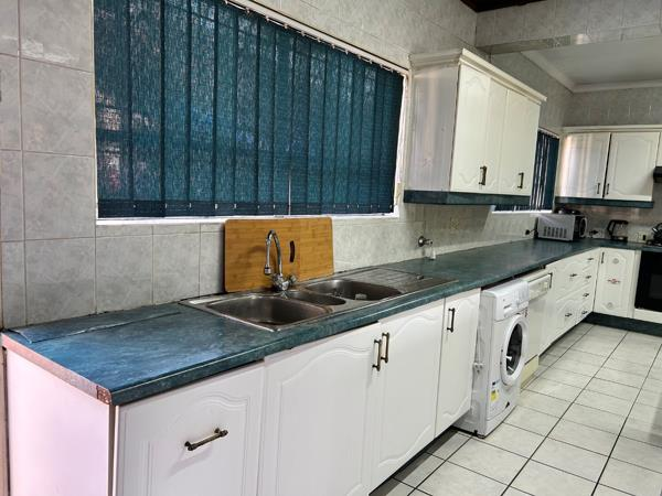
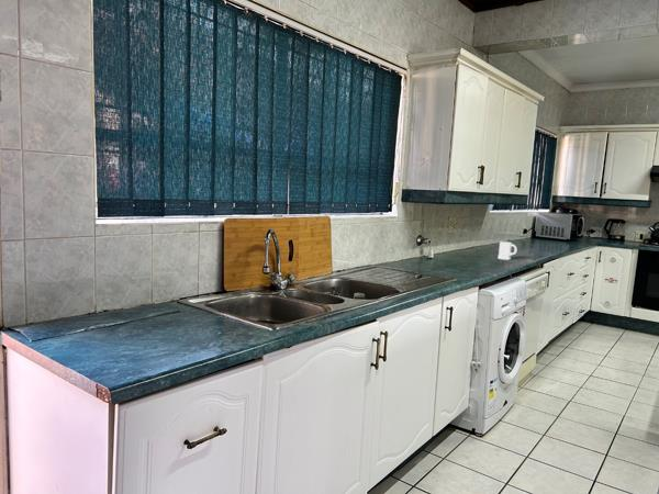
+ mug (507, 250)
